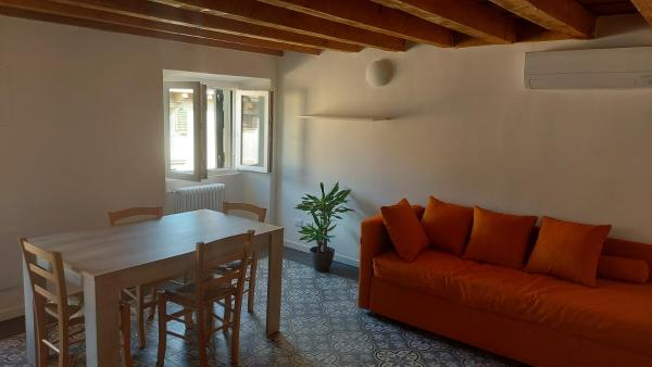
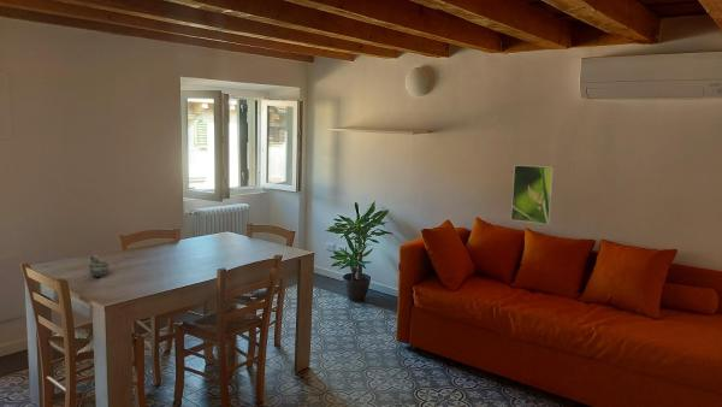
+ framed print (532, 194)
+ cup (99, 266)
